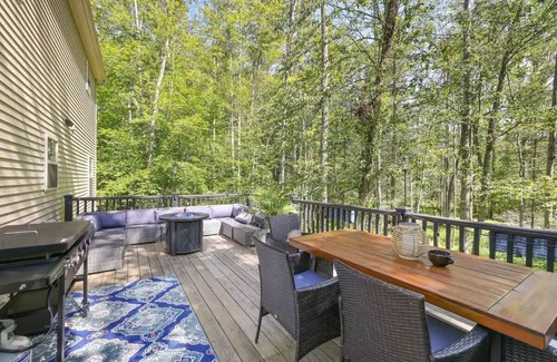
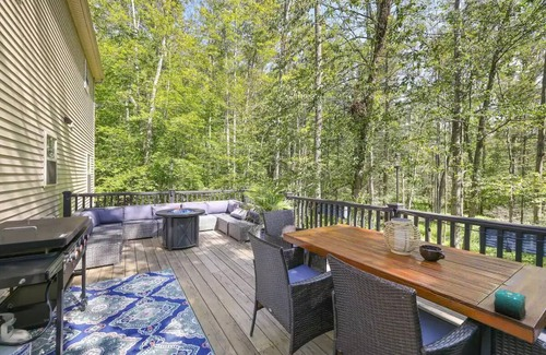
+ candle (509, 299)
